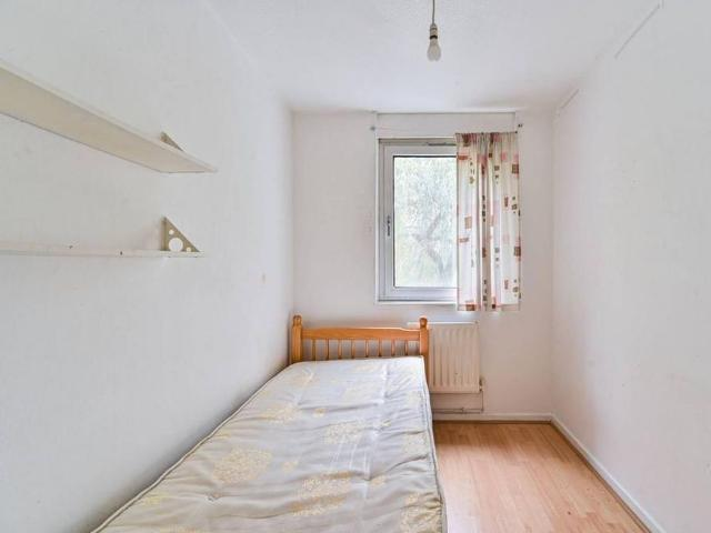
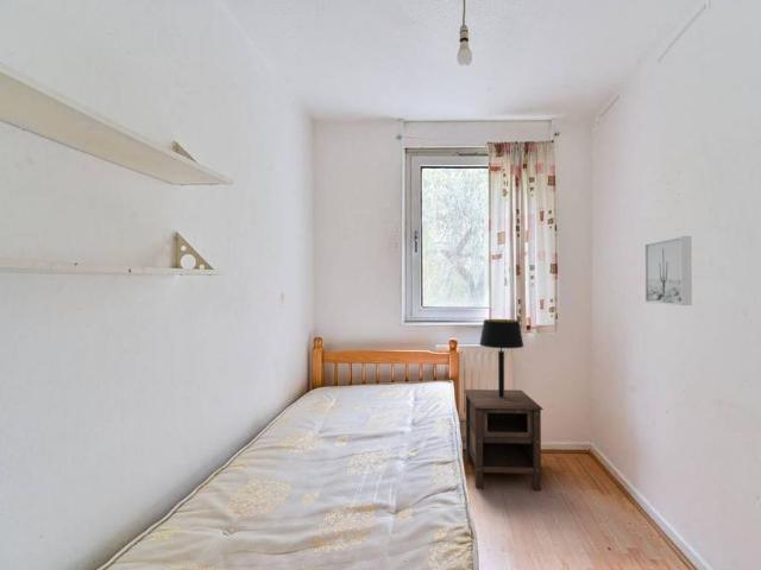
+ nightstand (499, 436)
+ wall art (666, 272)
+ table lamp (501, 359)
